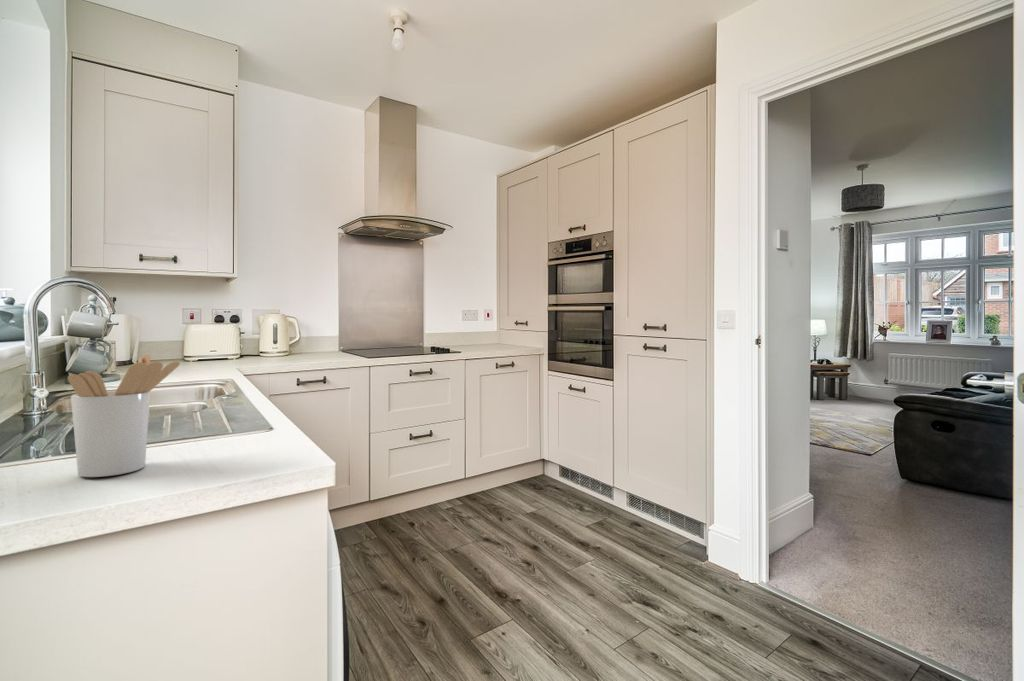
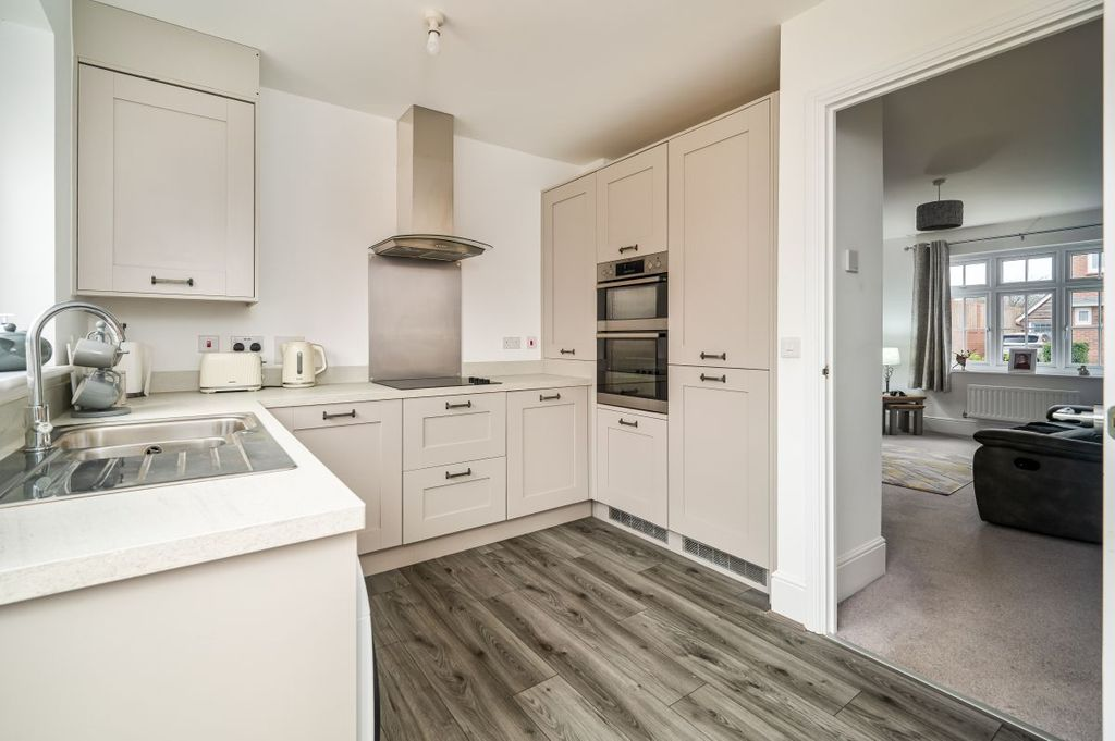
- utensil holder (126, 413)
